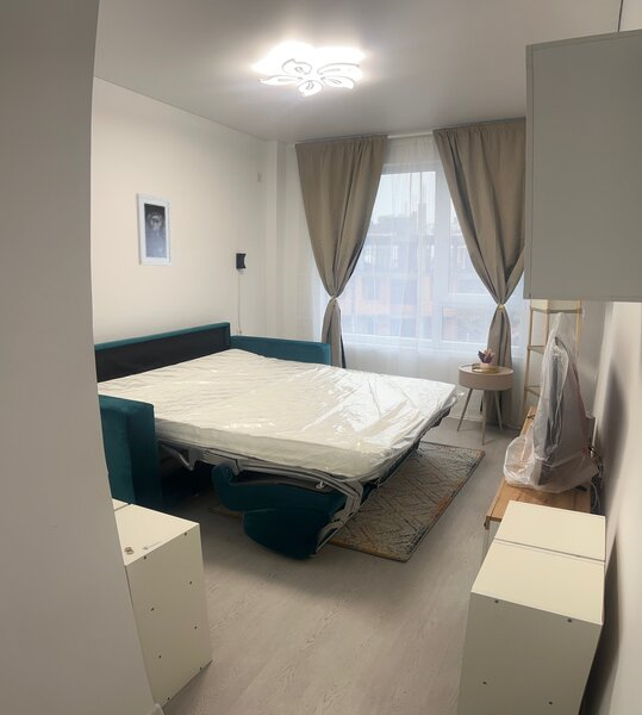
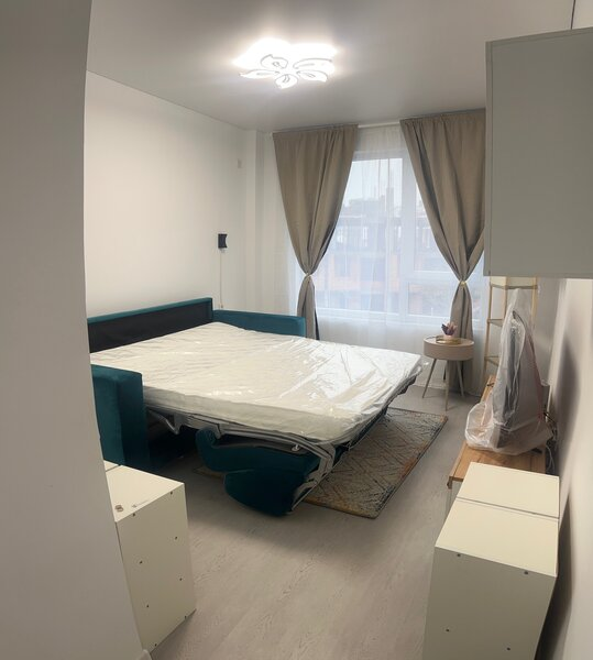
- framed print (155, 231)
